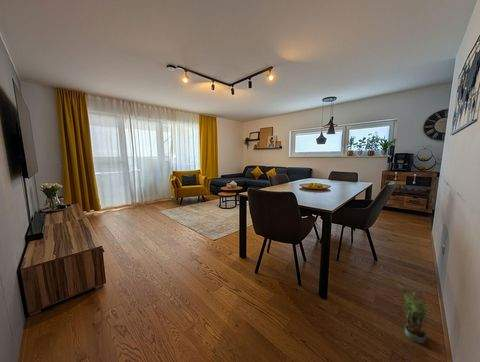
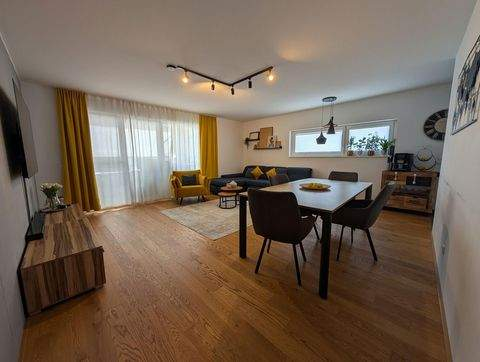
- potted plant (412, 311)
